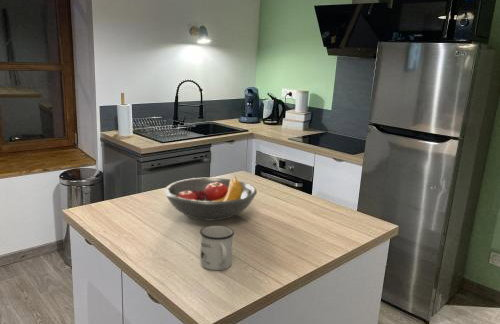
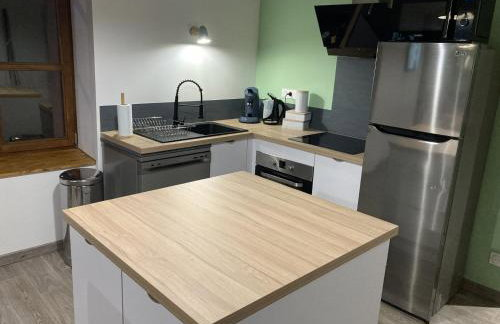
- fruit bowl (211, 198)
- mug (218, 249)
